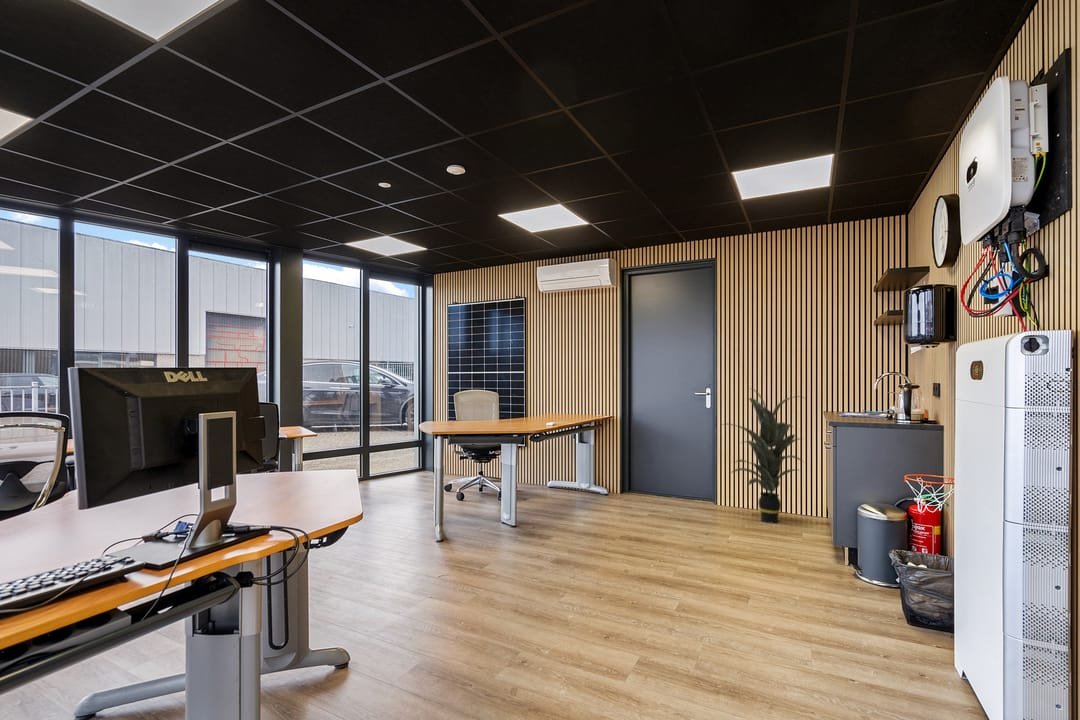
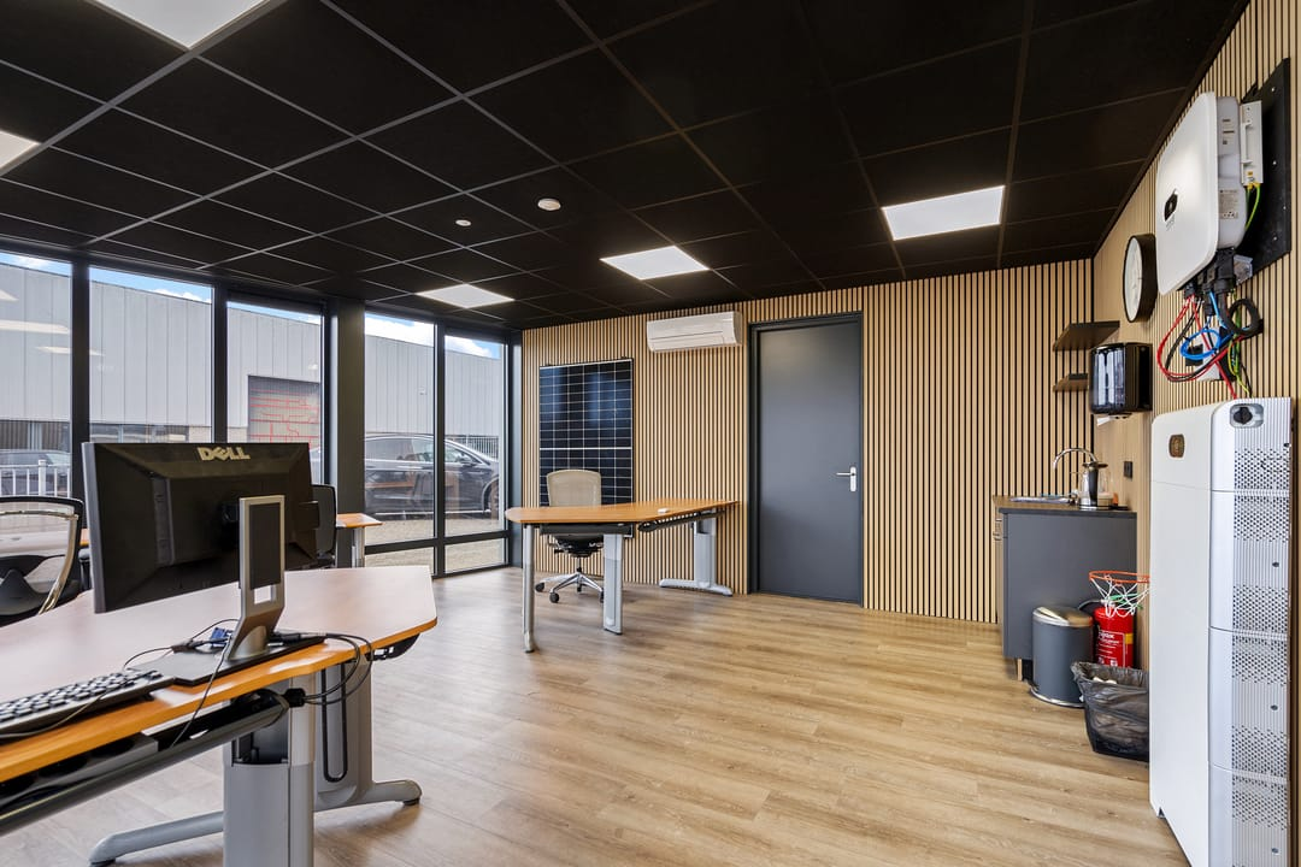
- indoor plant (764, 454)
